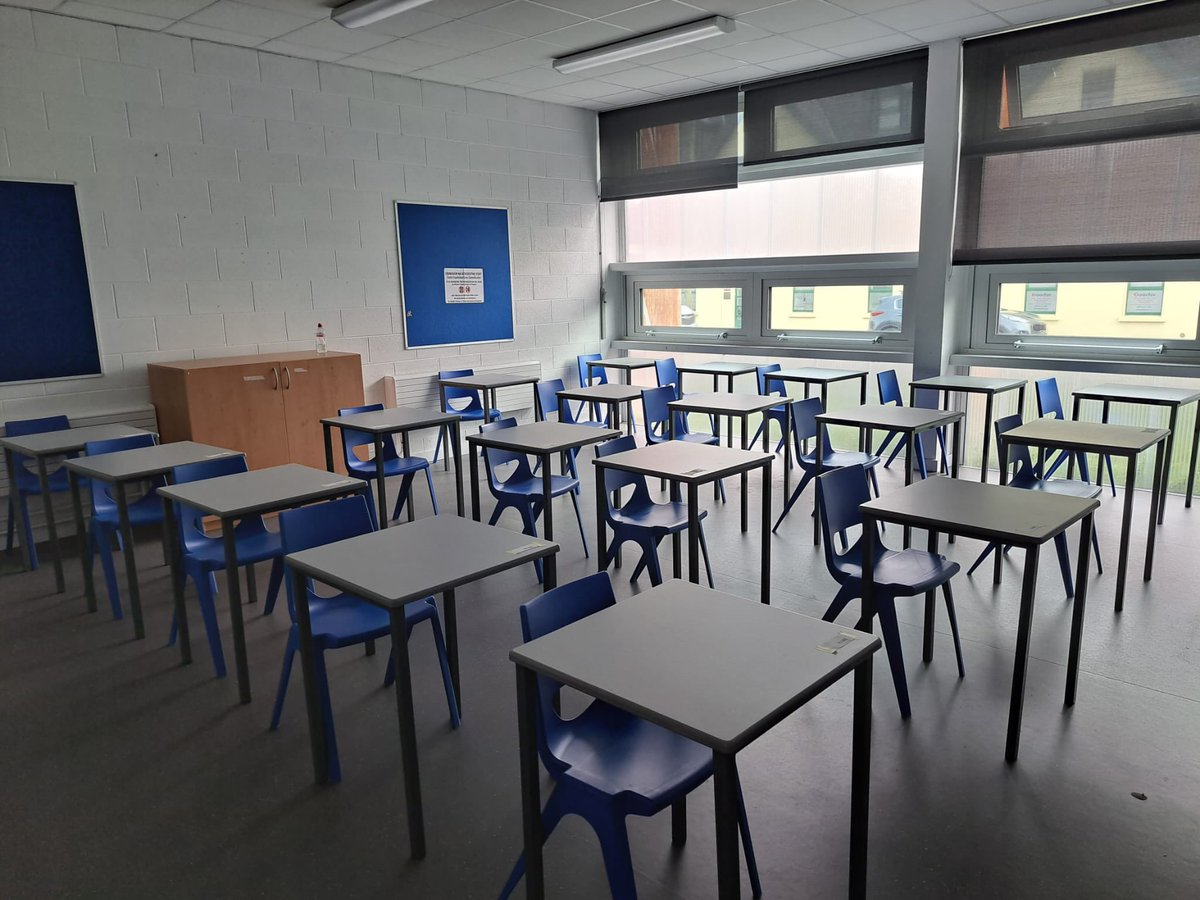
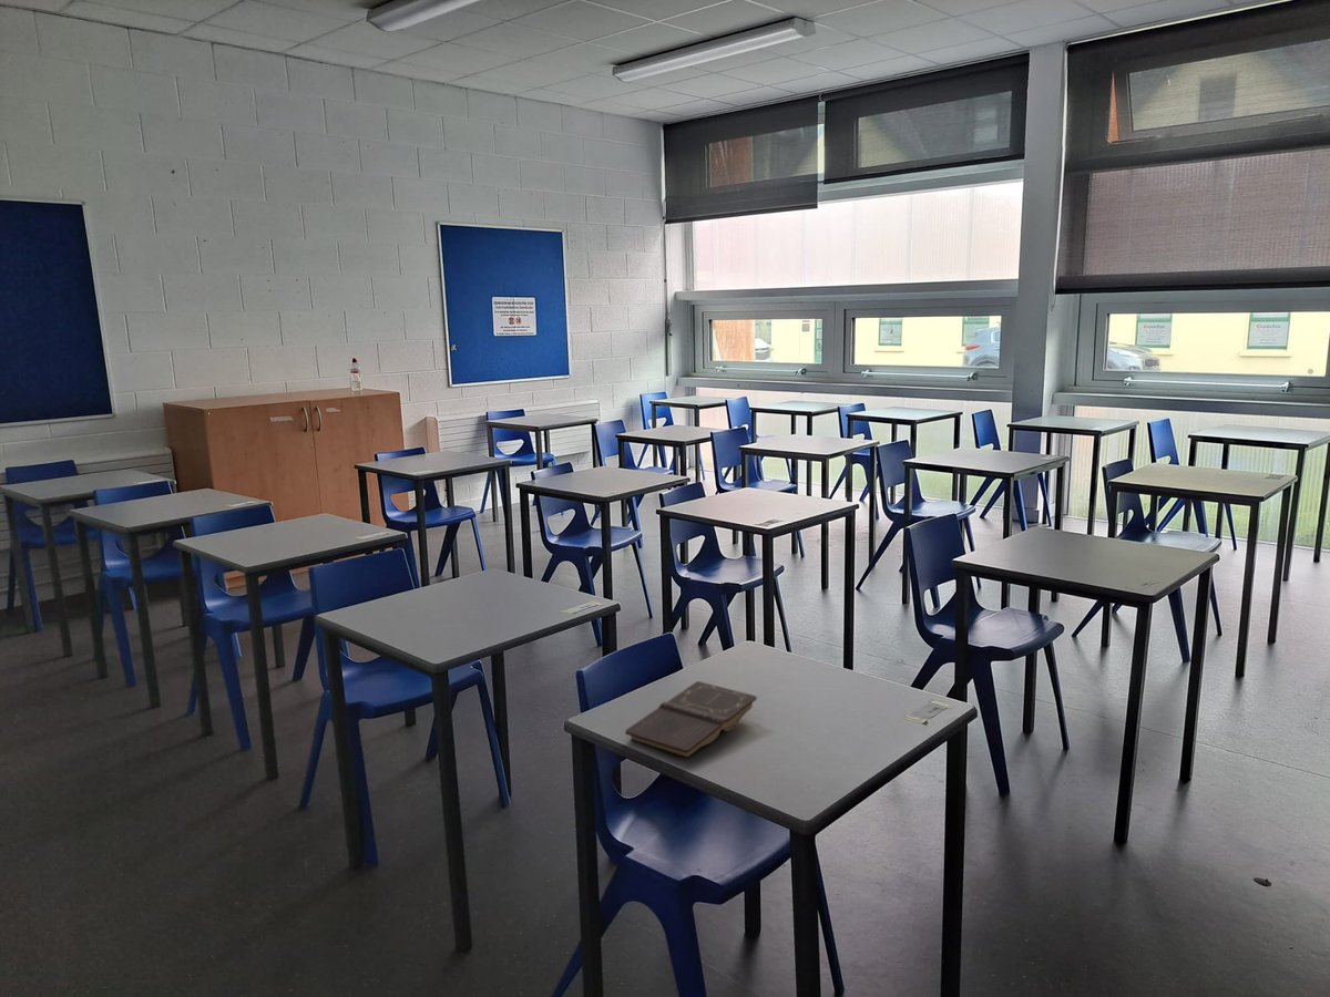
+ book (690, 717)
